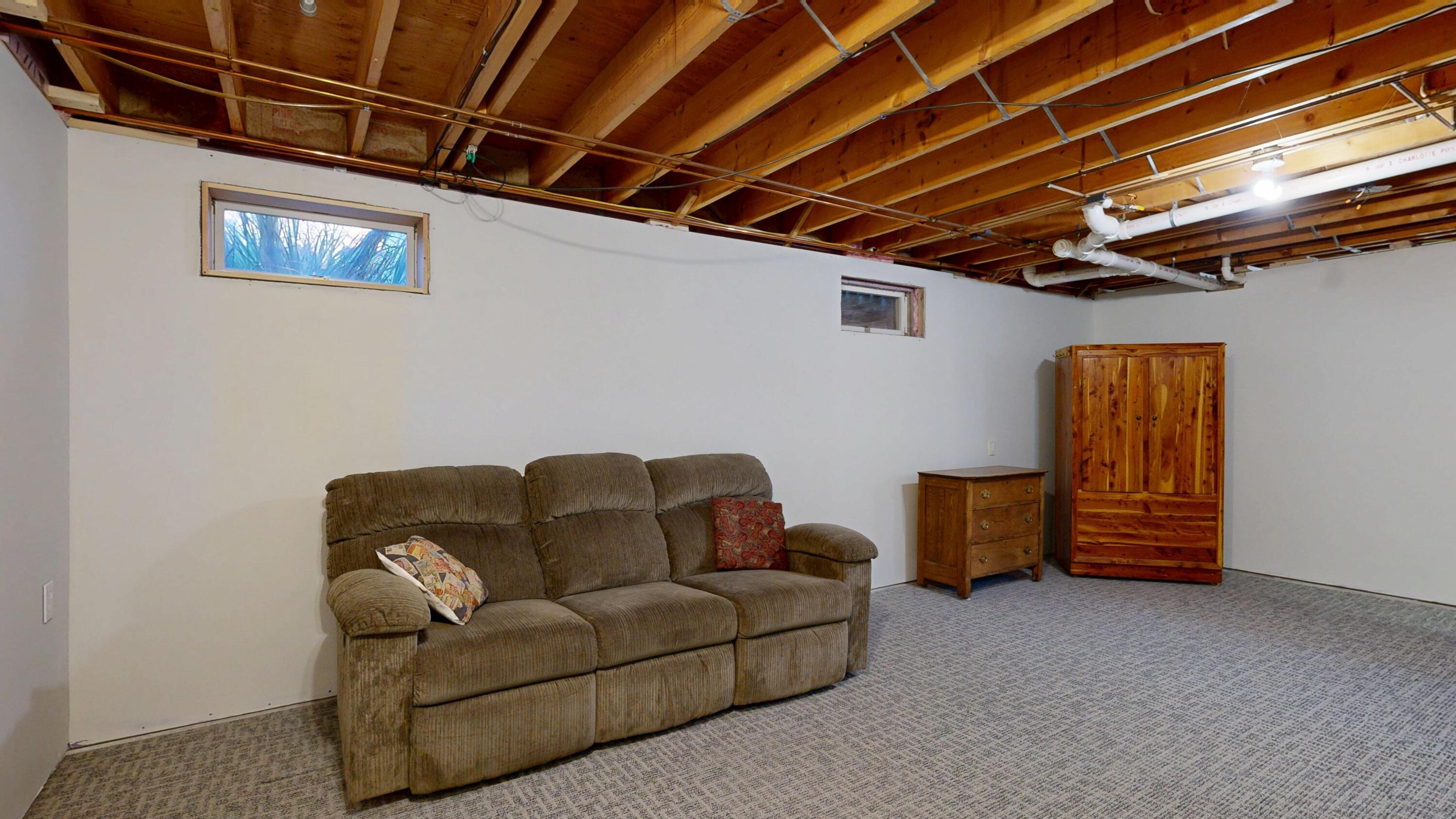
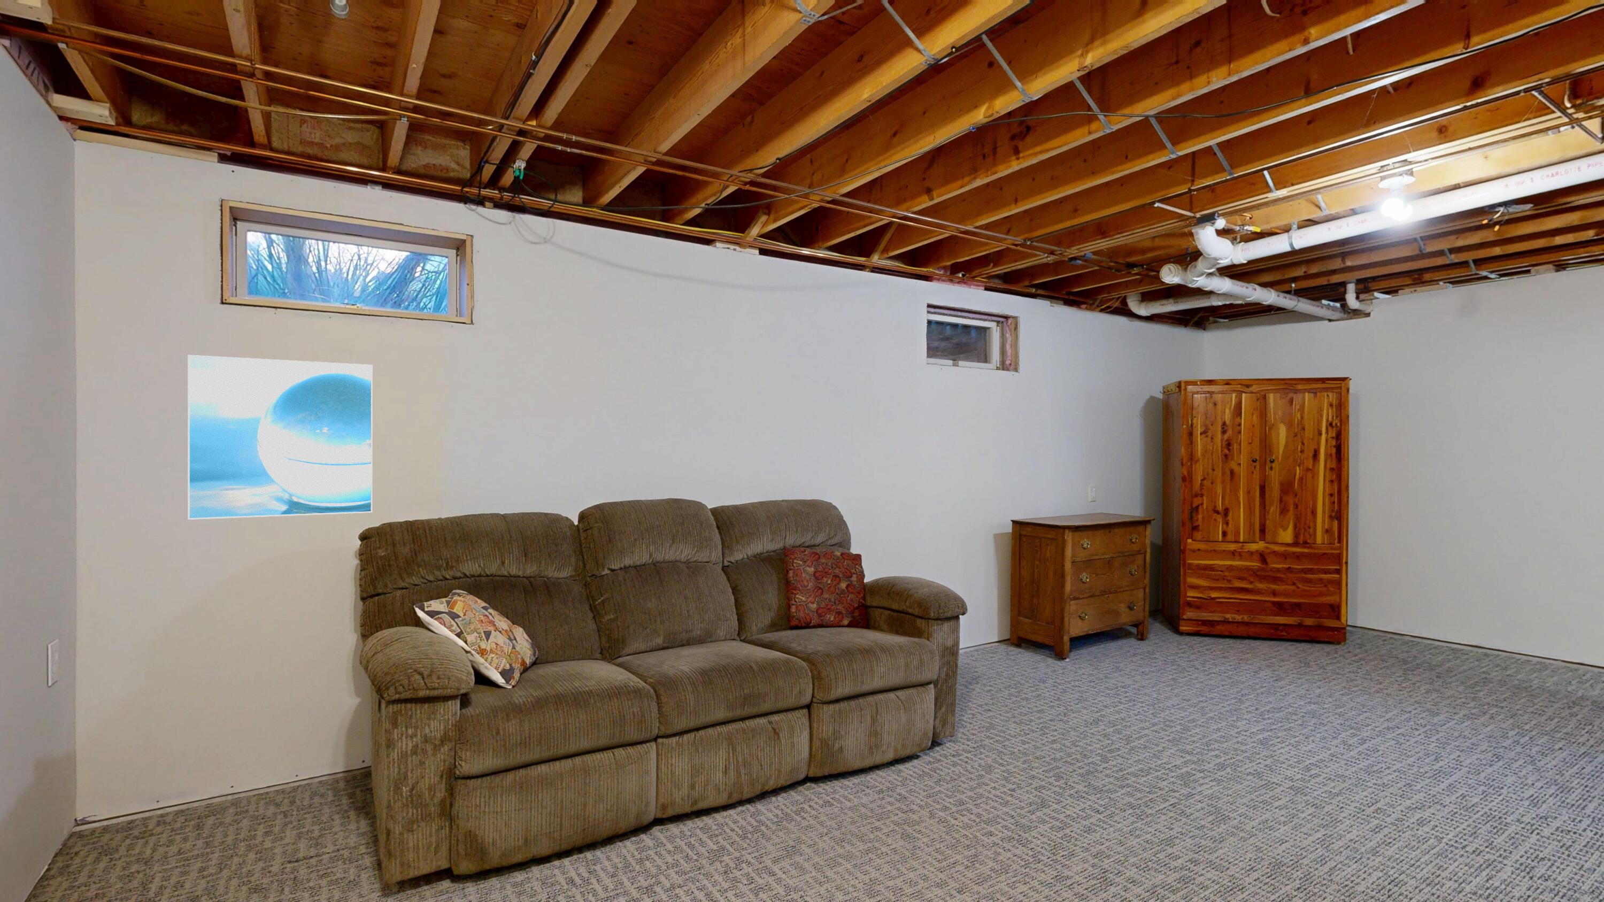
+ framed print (285, 438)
